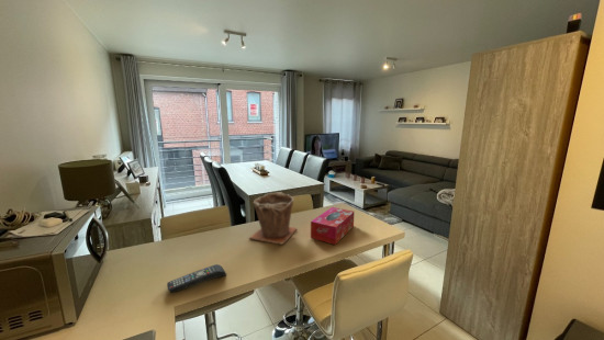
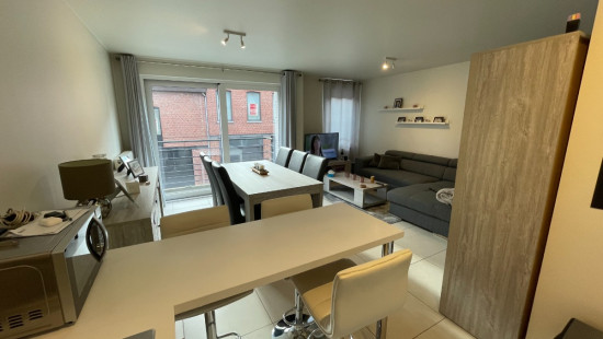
- plant pot (273, 215)
- remote control (198, 277)
- tissue box (333, 224)
